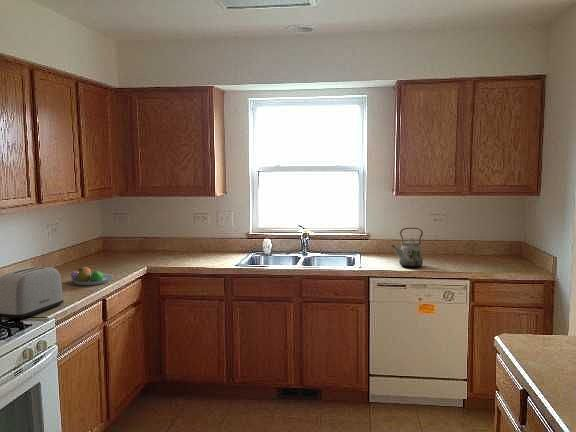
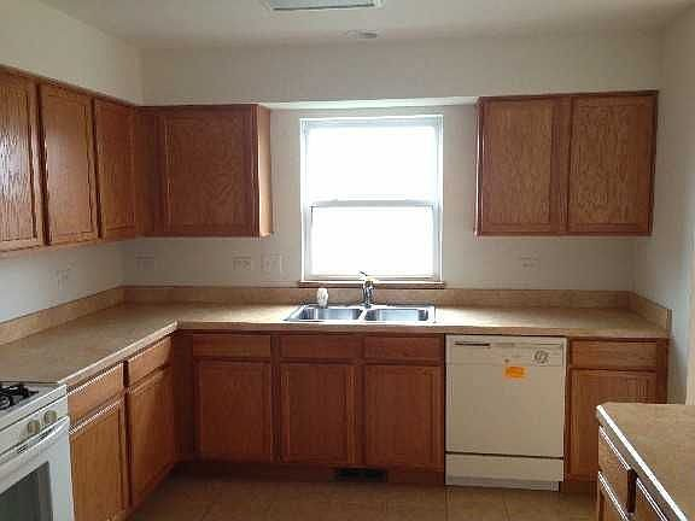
- fruit bowl (92, 274)
- kettle (406, 247)
- toaster (31, 290)
